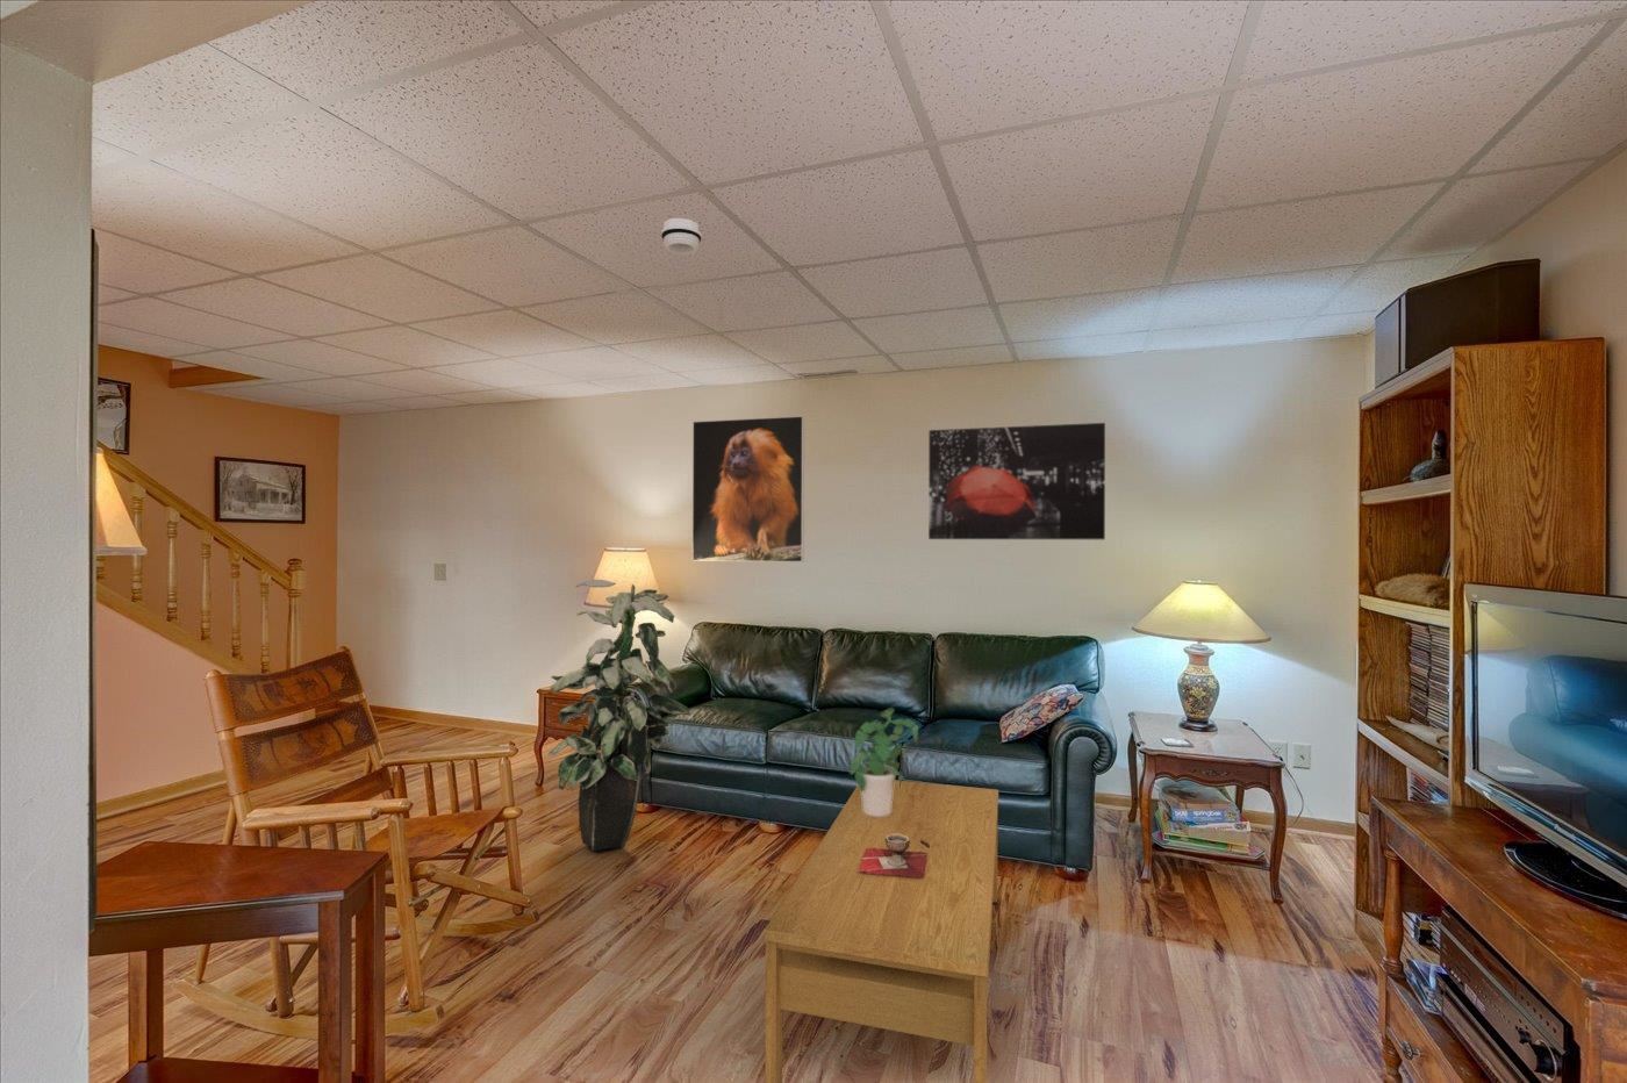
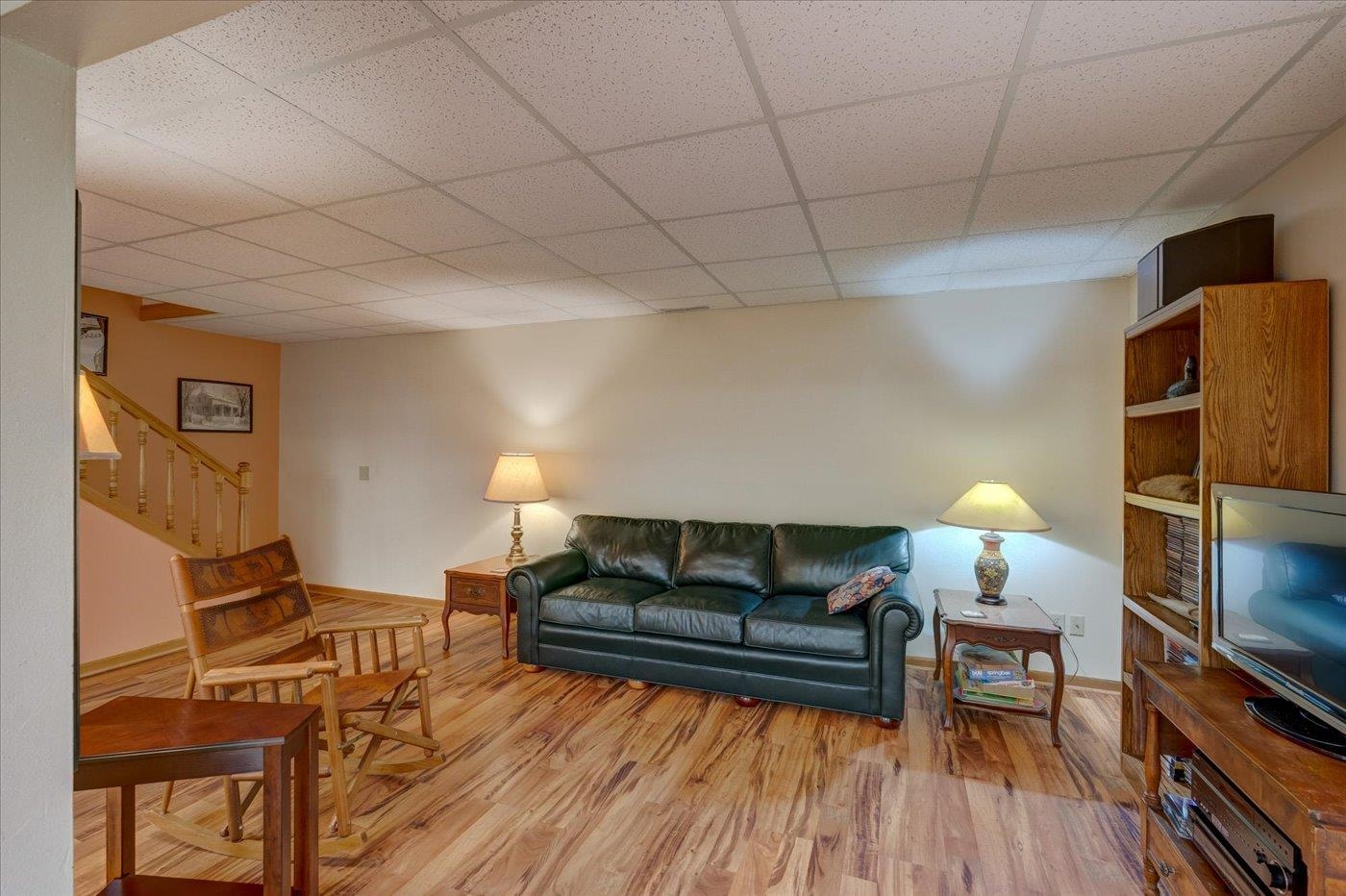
- potted plant (882, 760)
- coffee table (907, 909)
- decorative bowl (893, 850)
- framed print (746, 490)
- wall art (1013, 482)
- smoke detector (681, 237)
- indoor plant (612, 708)
